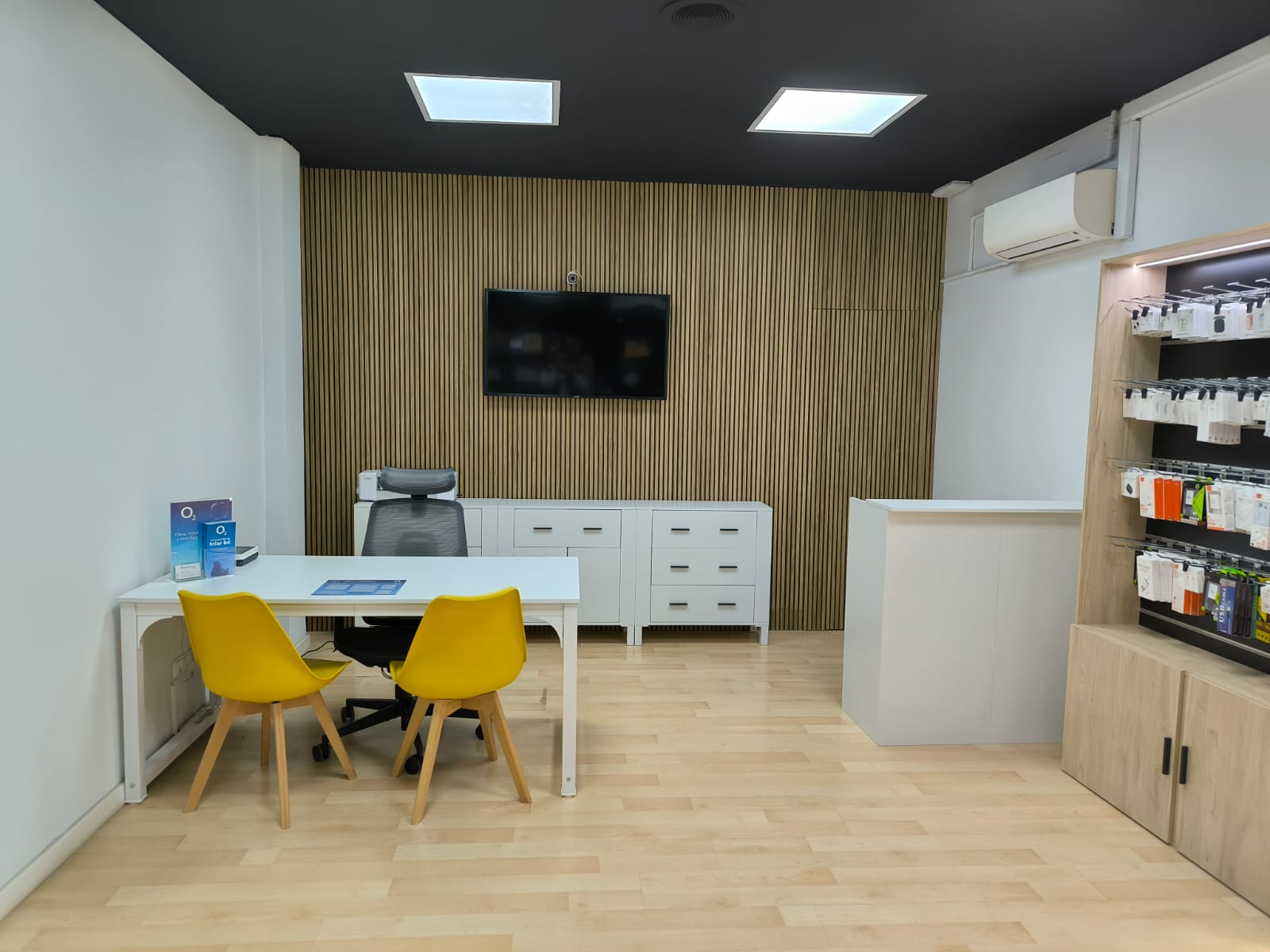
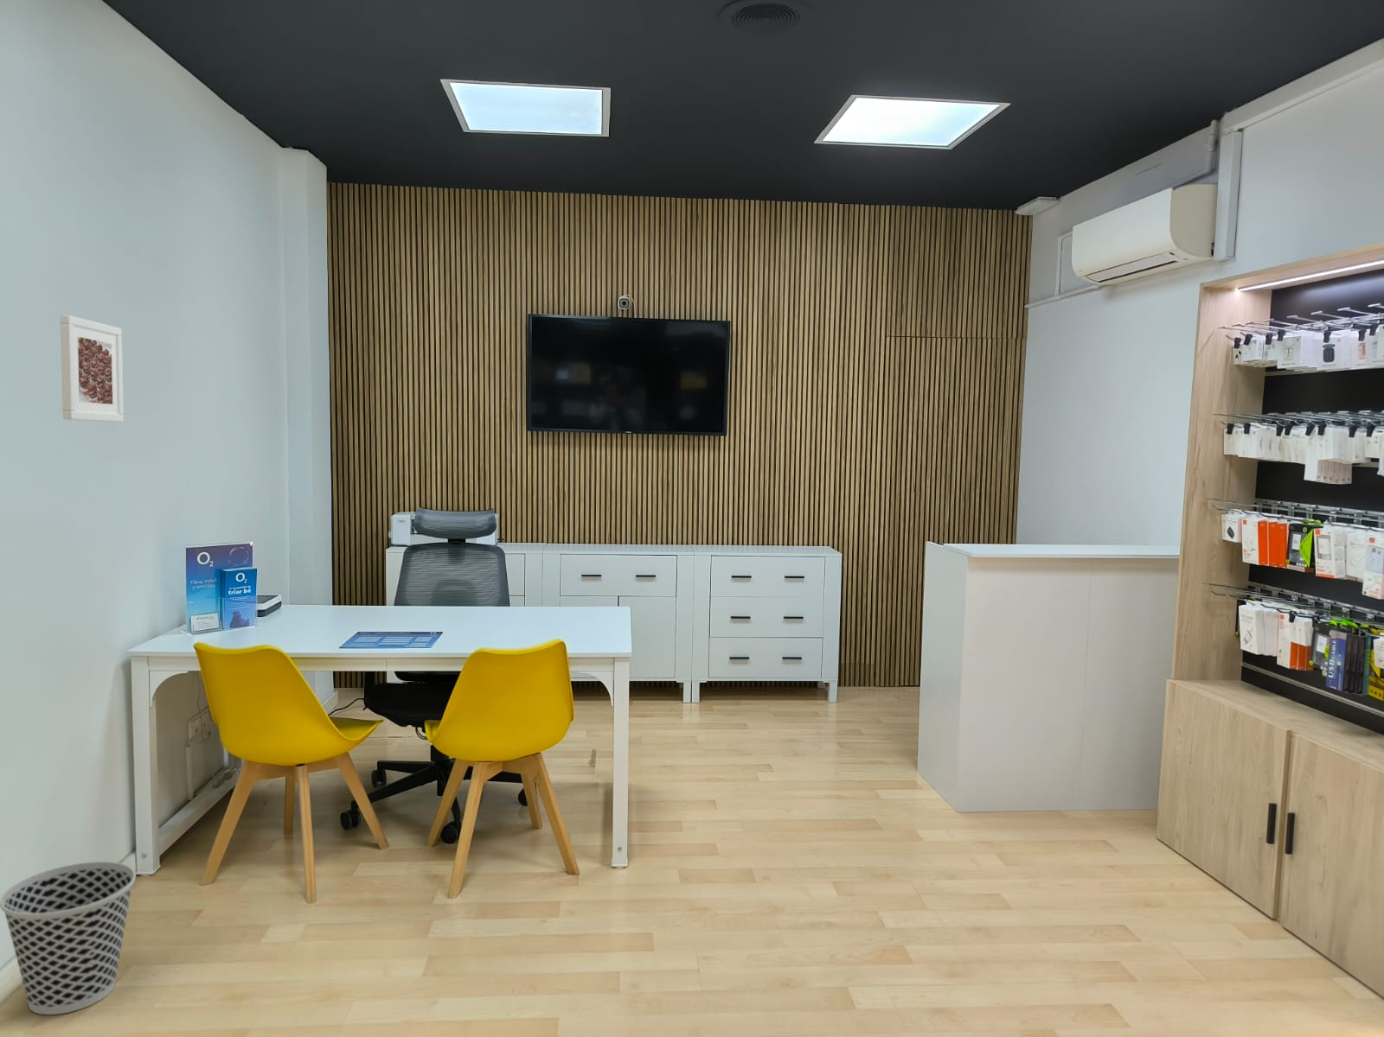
+ wastebasket (71, 939)
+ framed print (94, 371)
